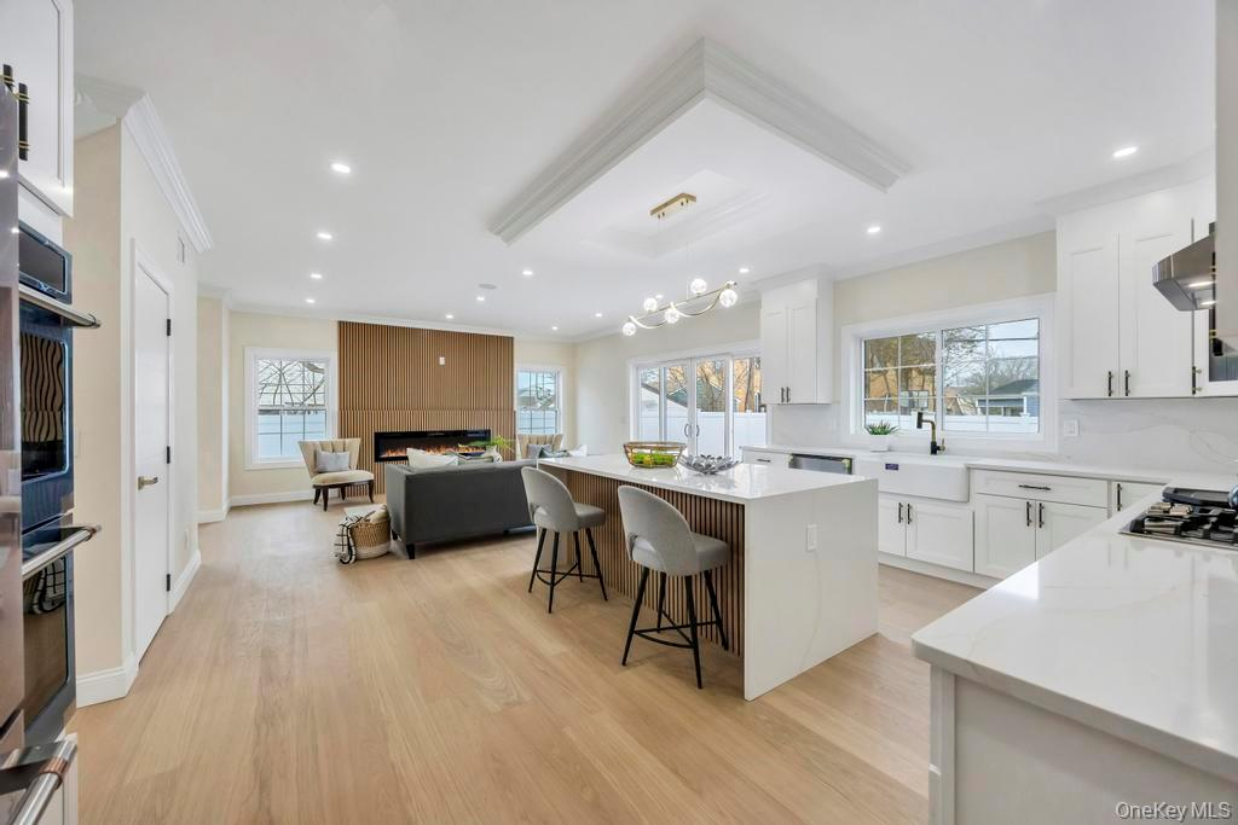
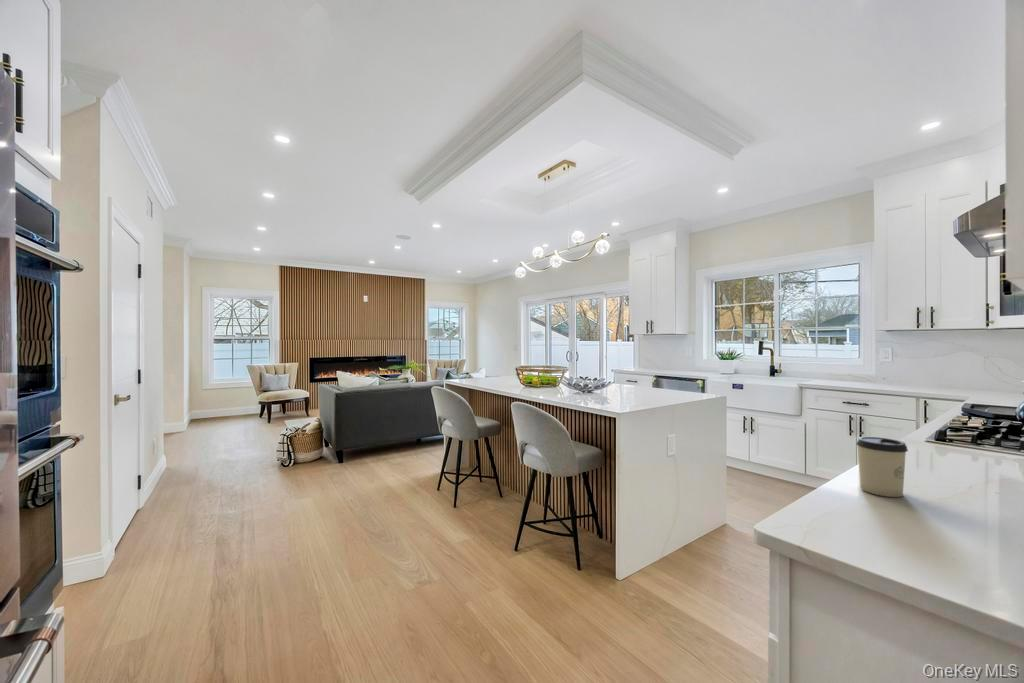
+ cup (881, 465)
